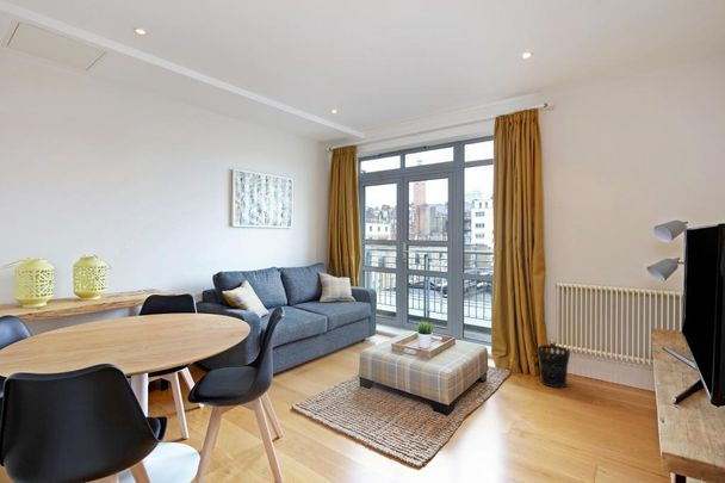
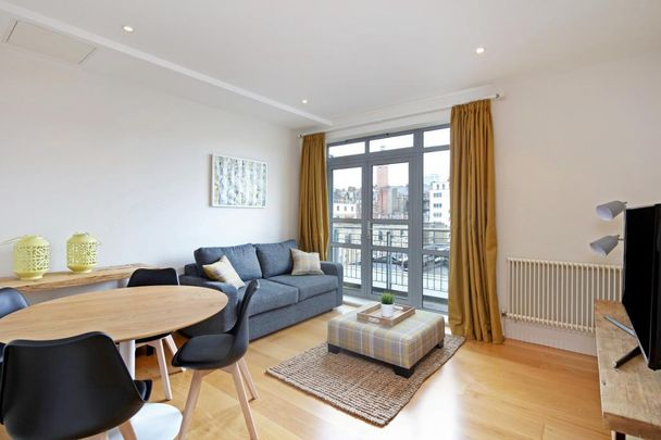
- wastebasket (553, 366)
